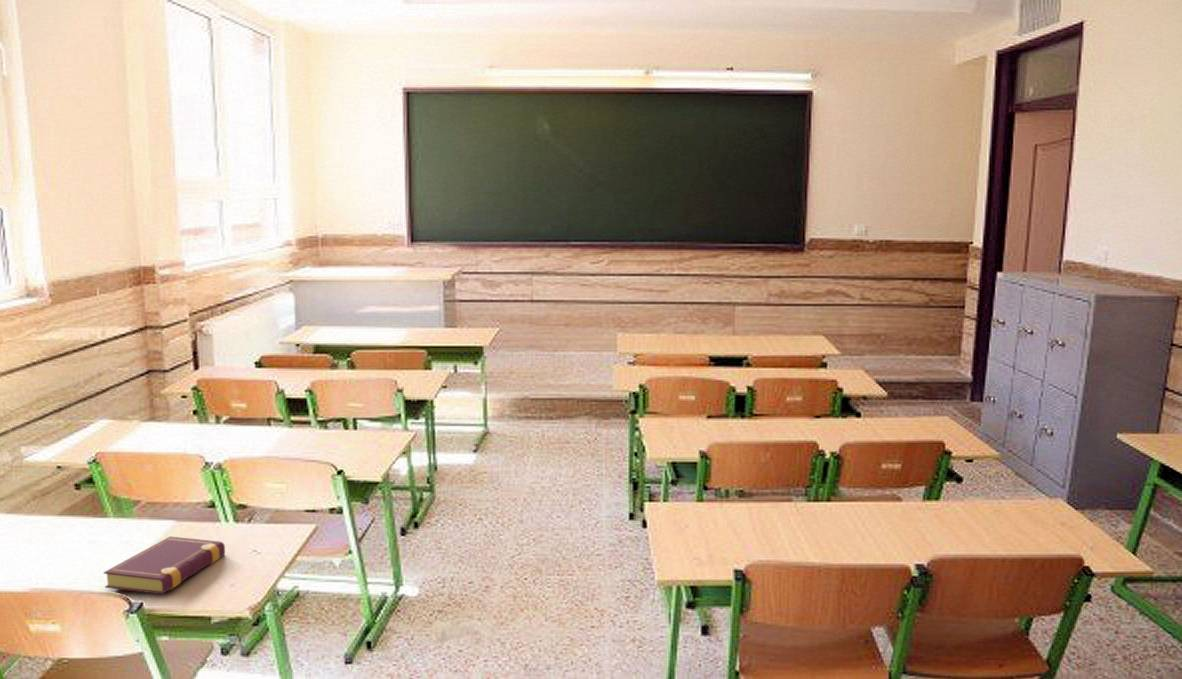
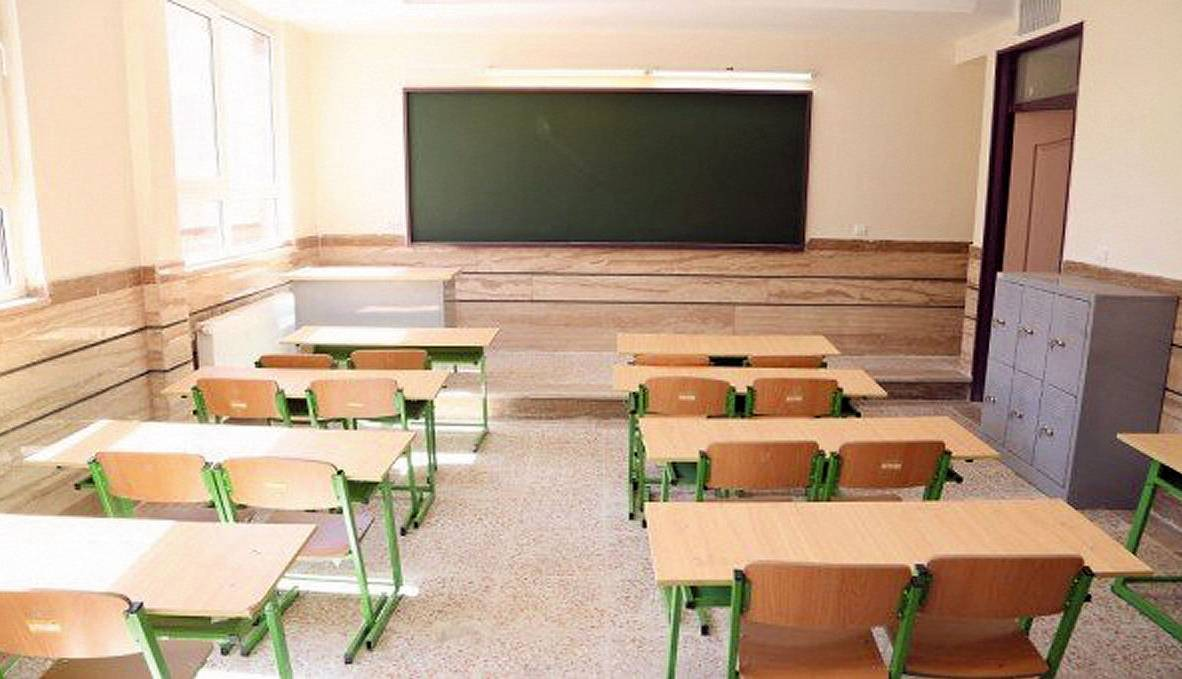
- book (168, 563)
